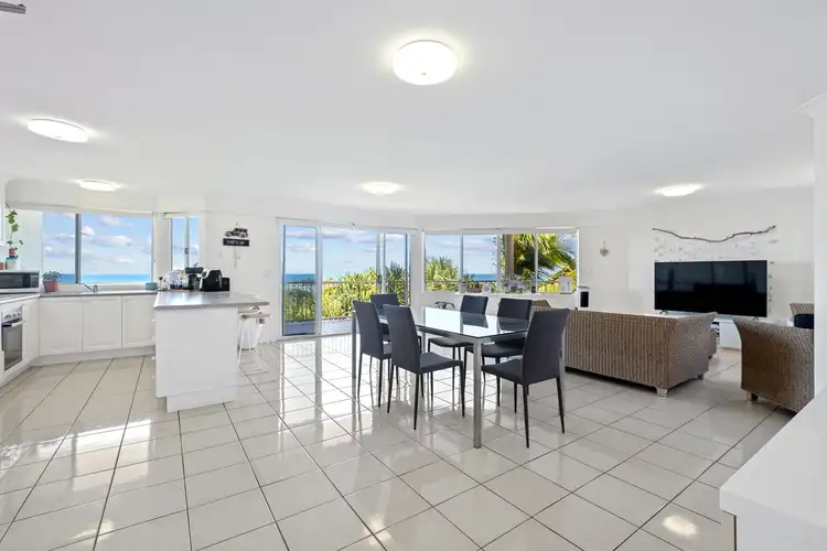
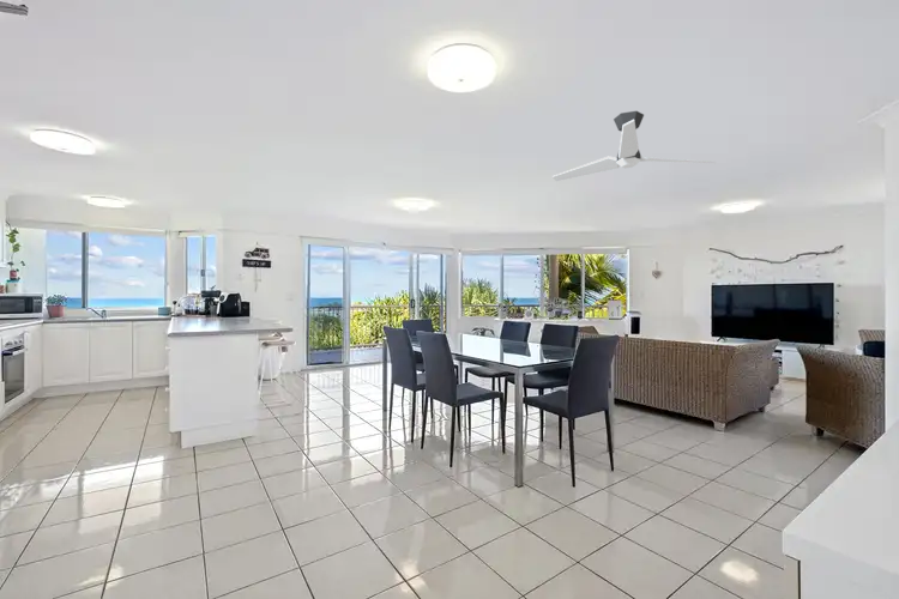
+ ceiling fan (628, 133)
